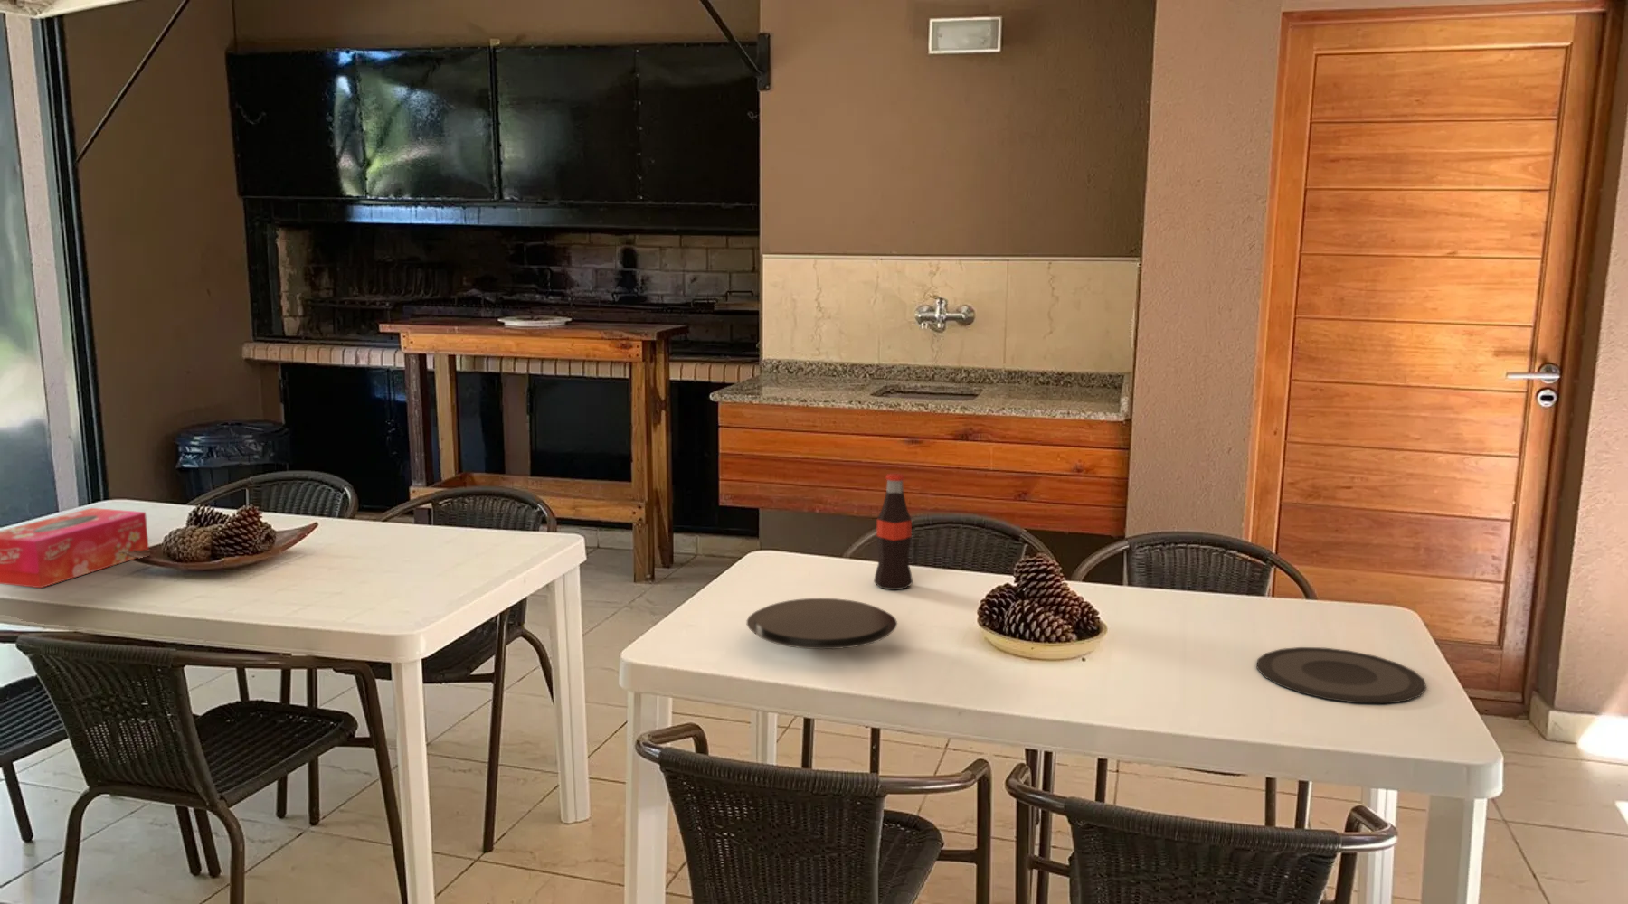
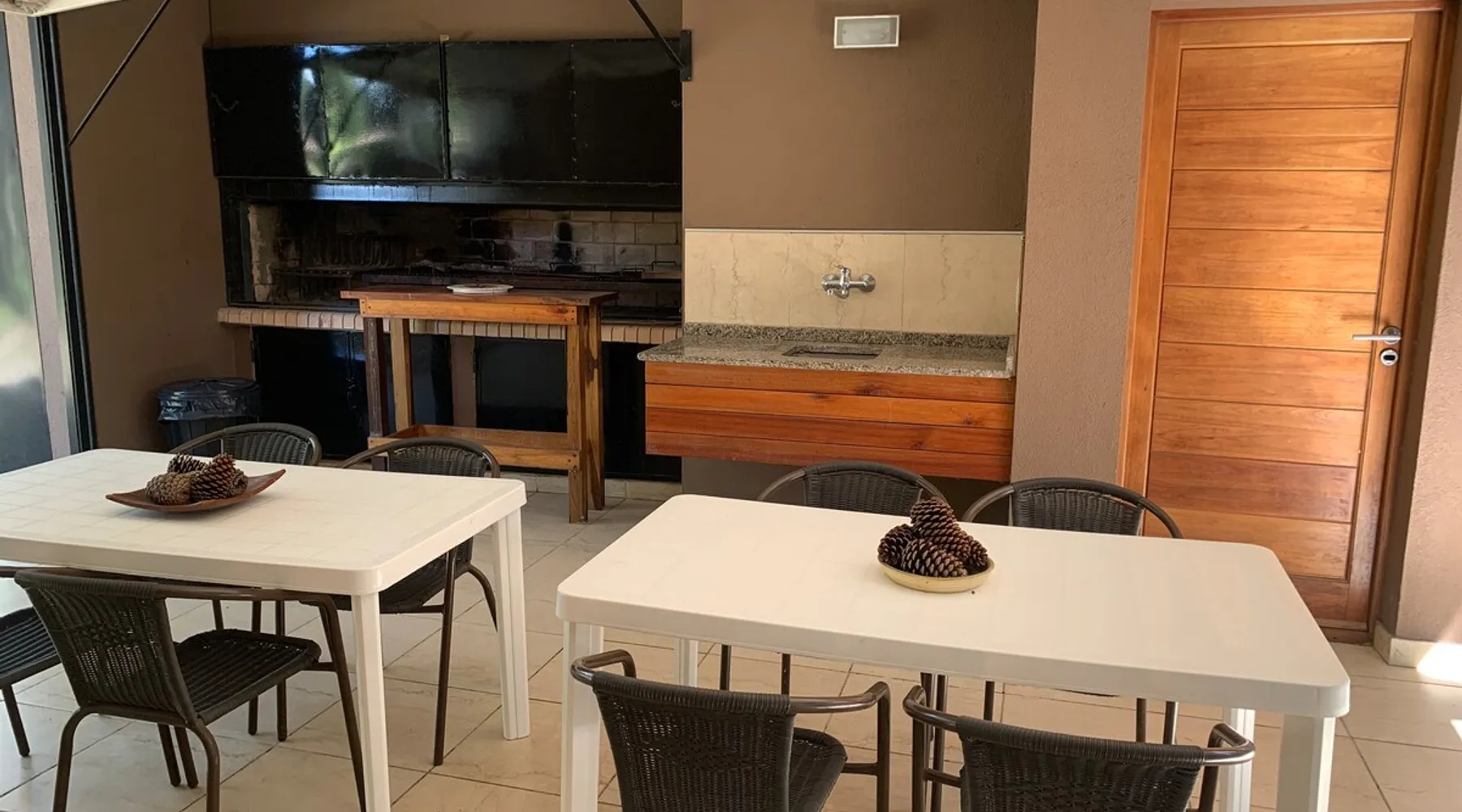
- tissue box (67, 546)
- plate (1338, 674)
- plate (821, 631)
- bottle (893, 530)
